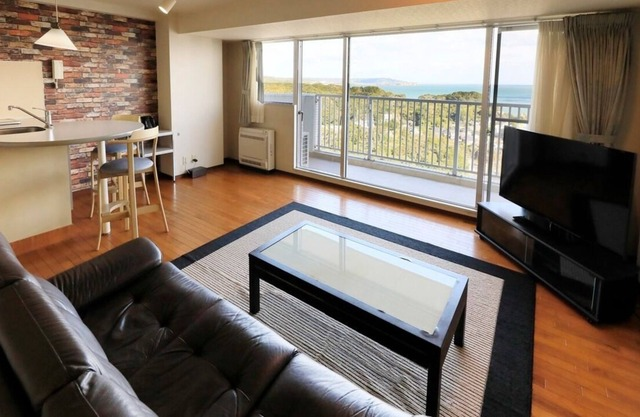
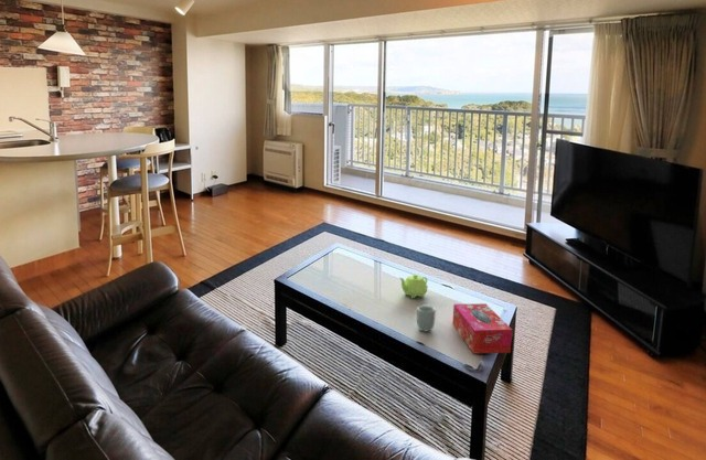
+ teapot (413, 285)
+ cup (426, 319)
+ tissue box (480, 327)
